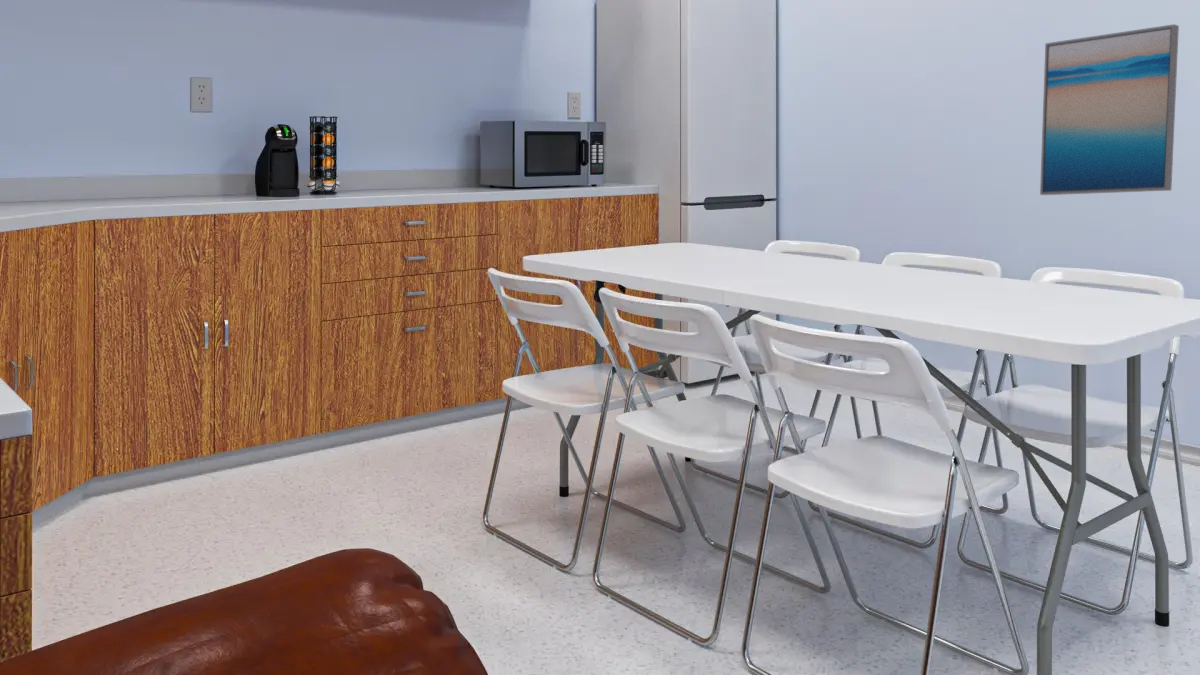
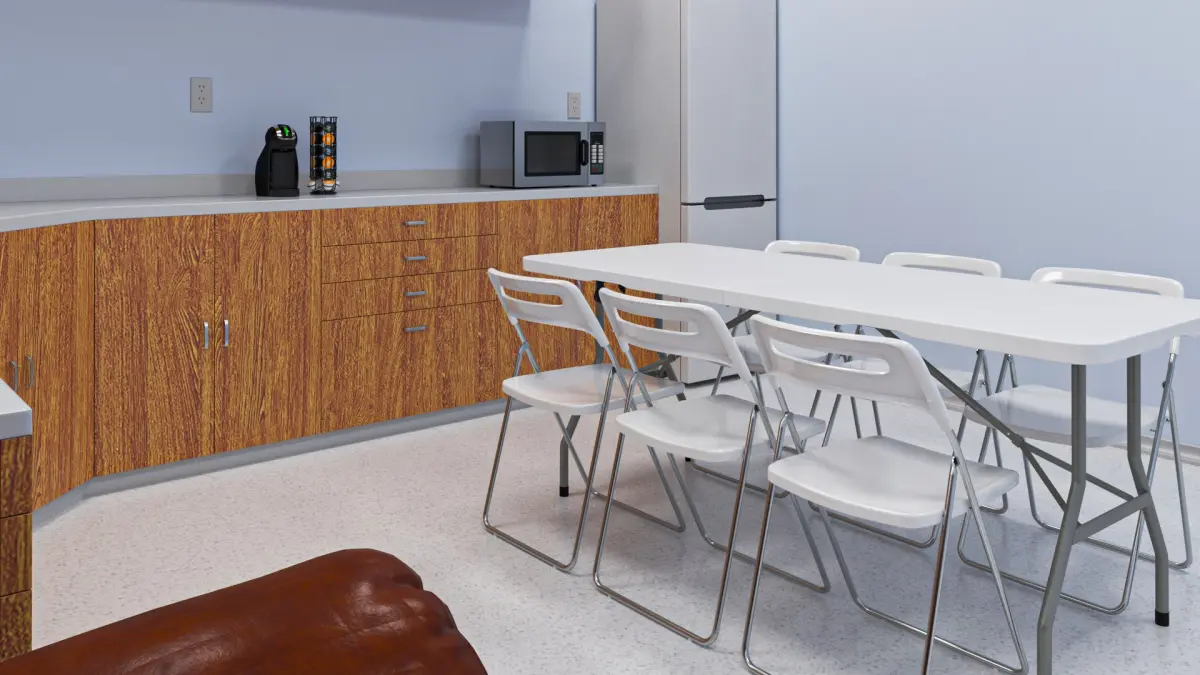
- wall art (1106, 114)
